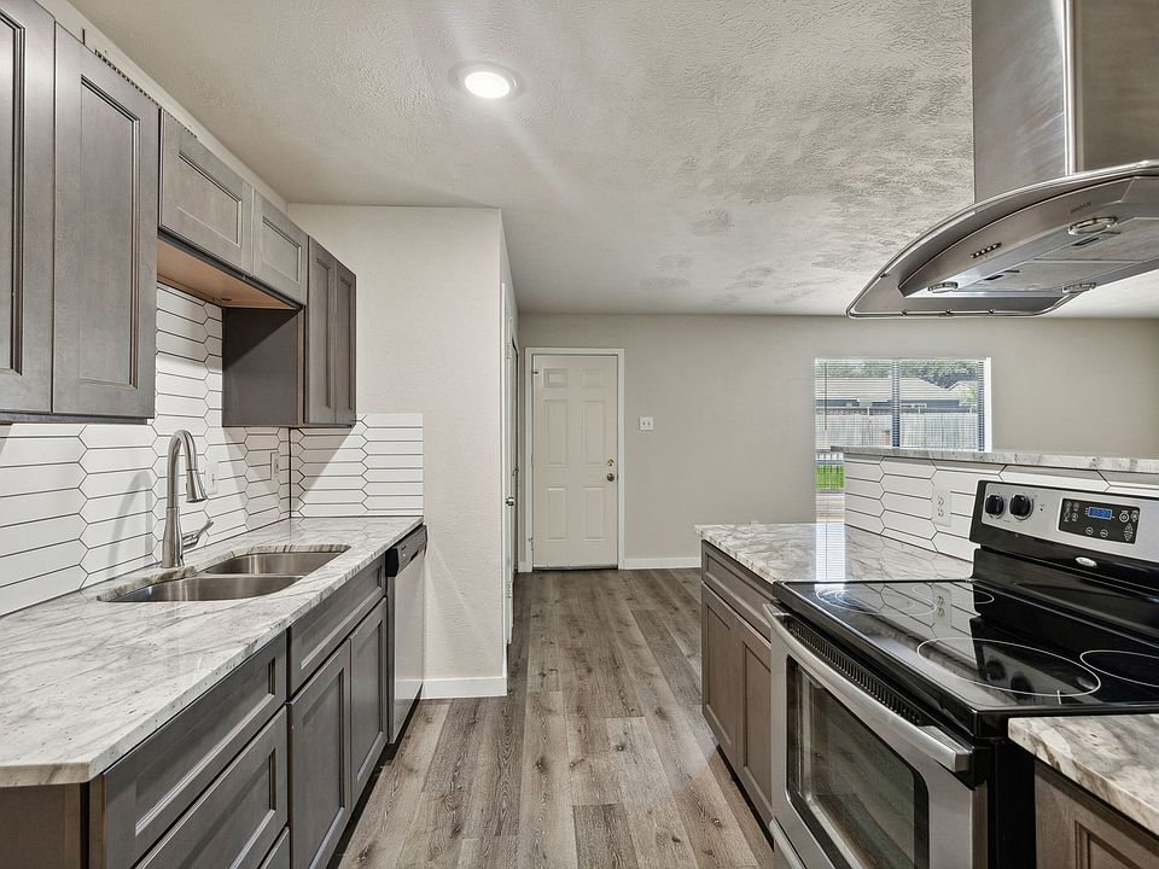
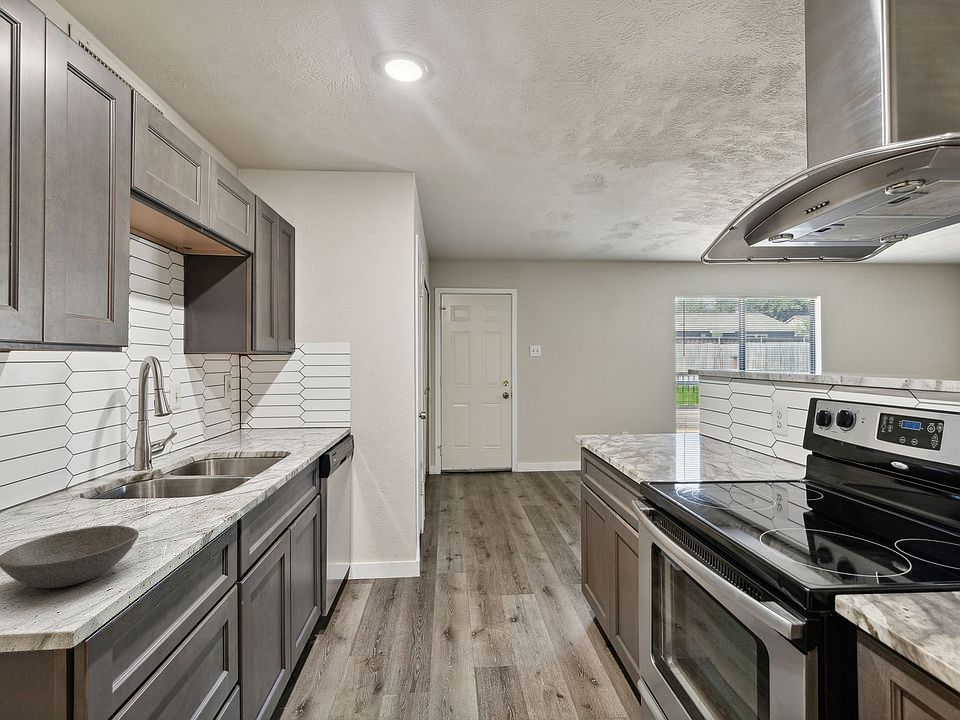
+ soup bowl (71, 560)
